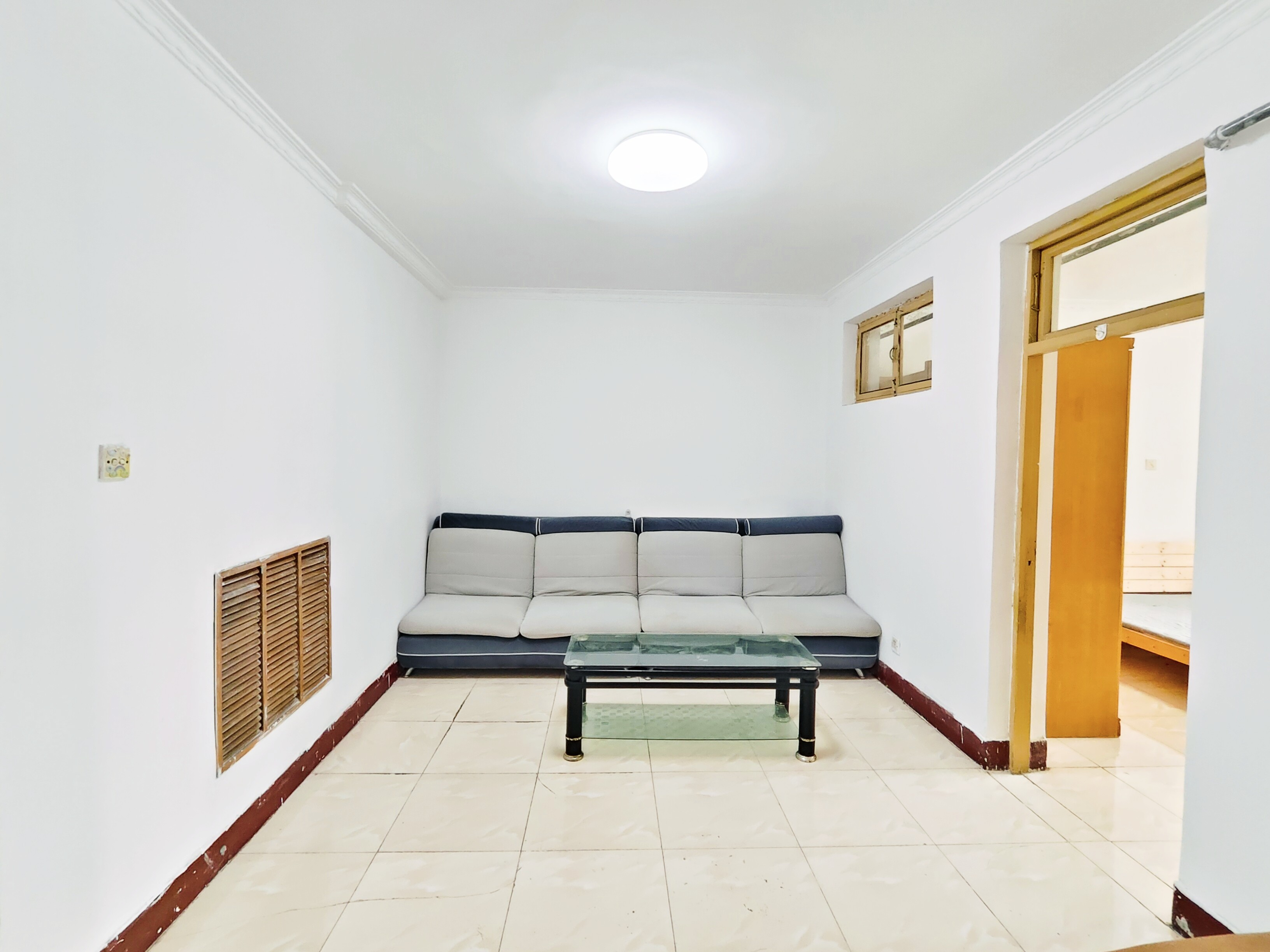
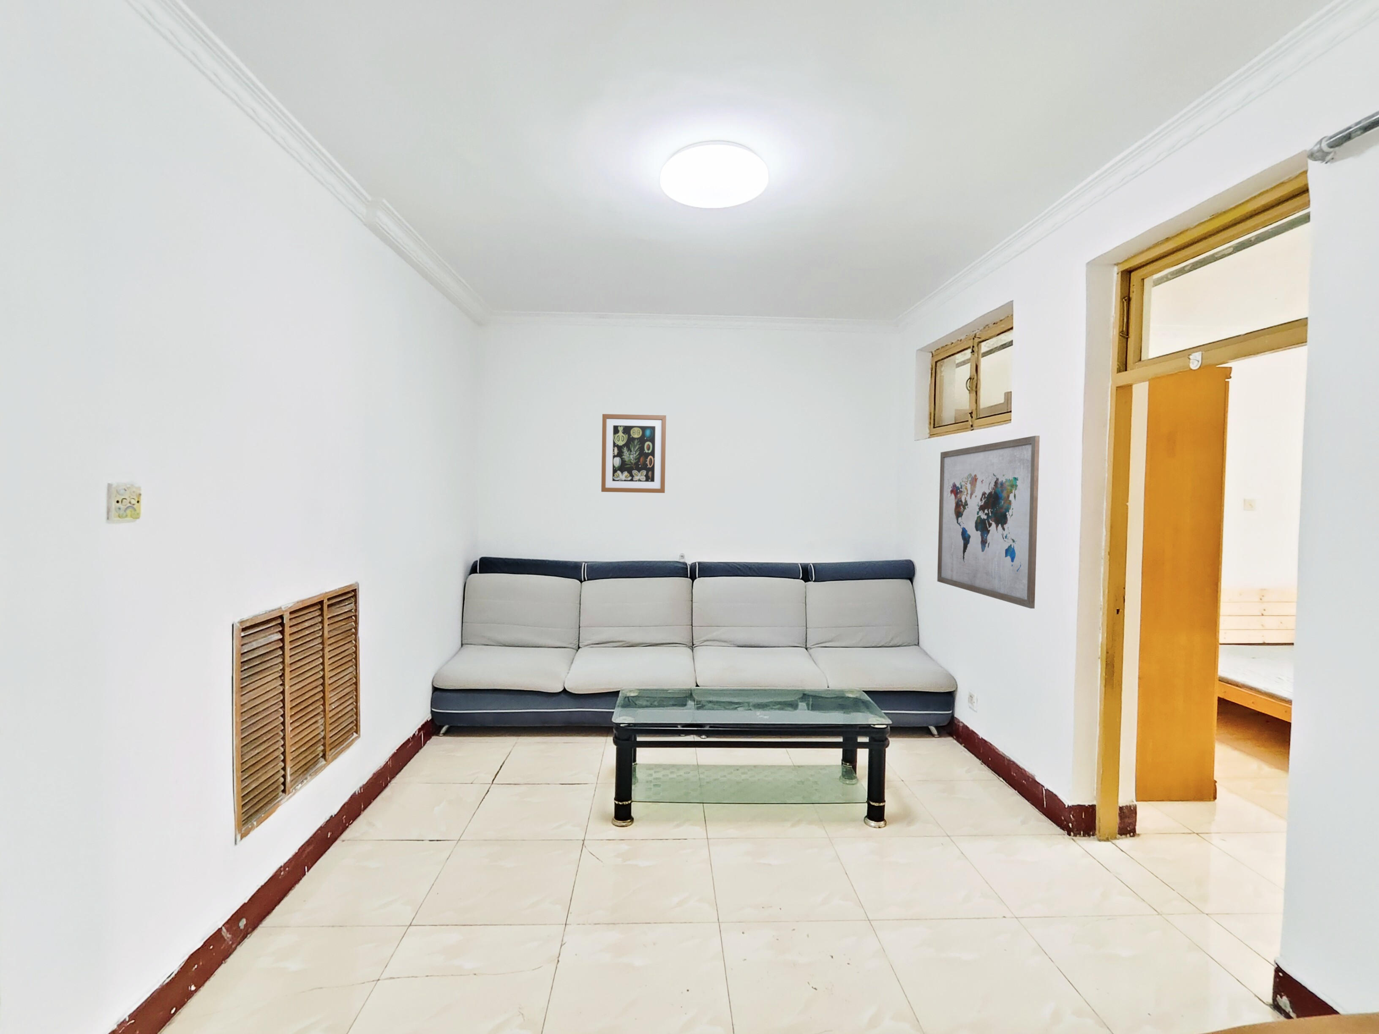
+ wall art (634, 454)
+ wall art (981, 519)
